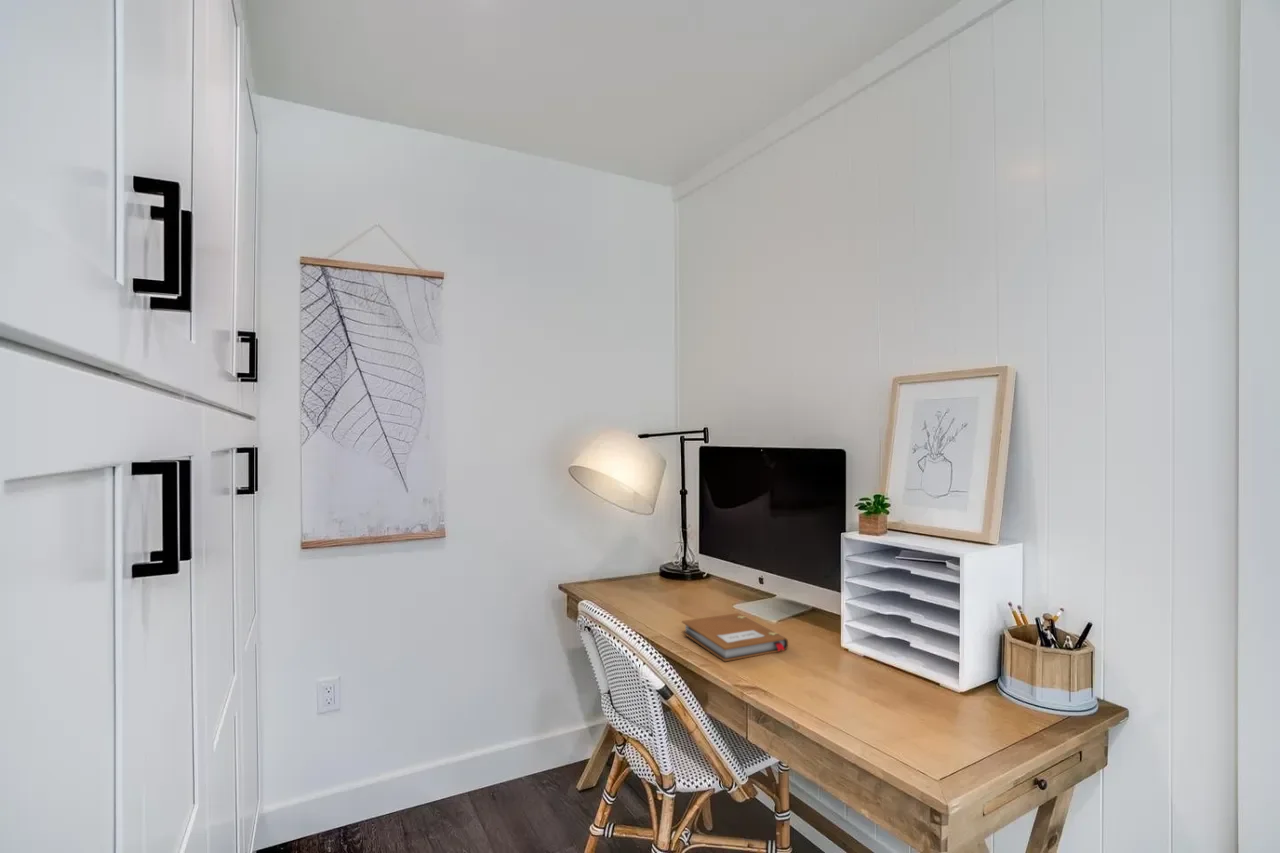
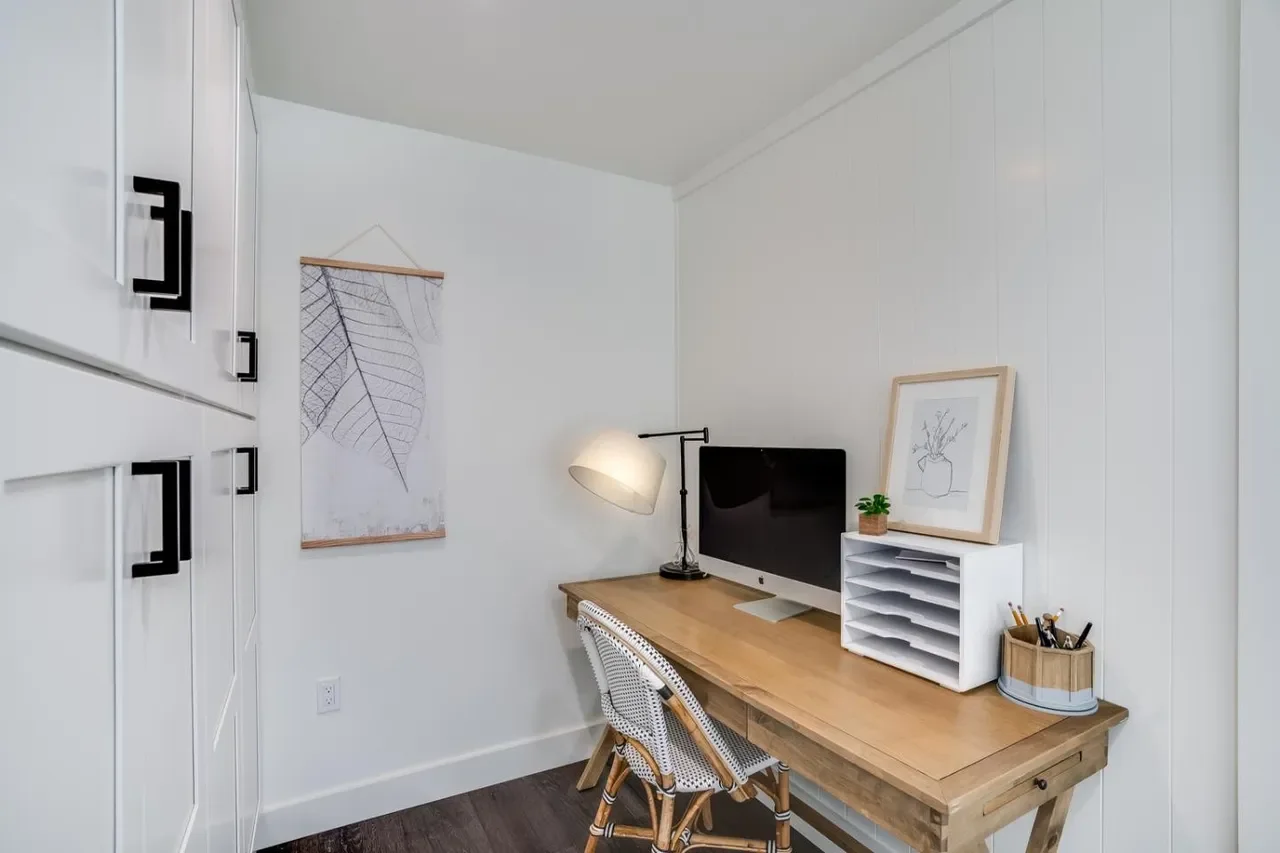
- notebook (734, 635)
